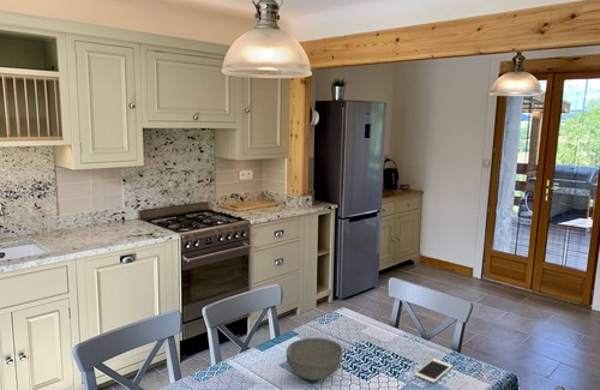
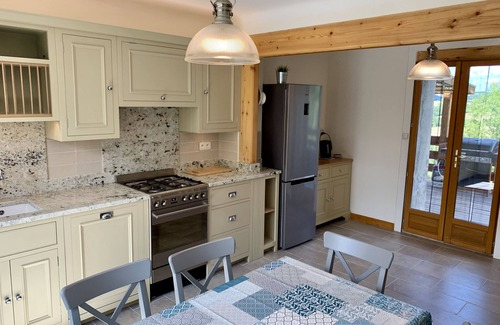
- cell phone (433, 370)
- bowl (313, 361)
